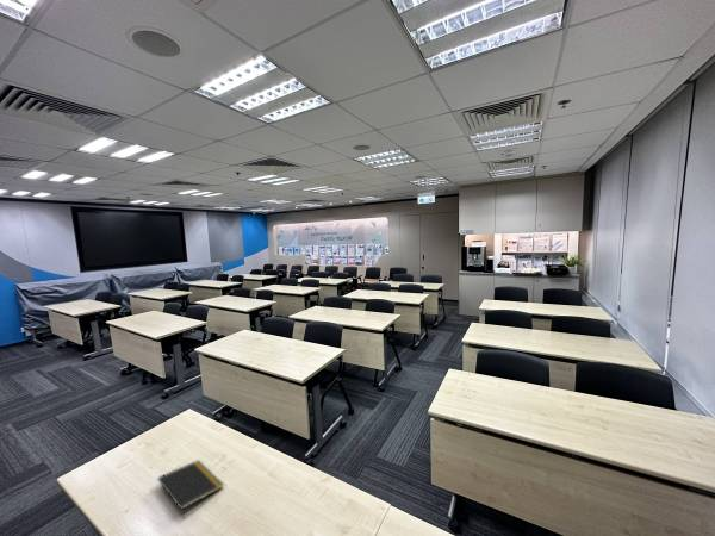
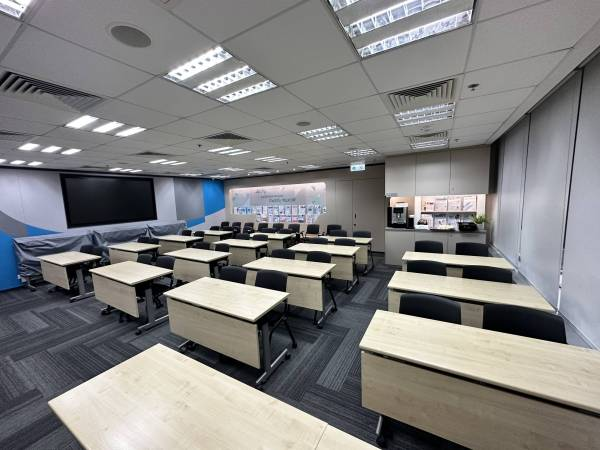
- notepad (189, 481)
